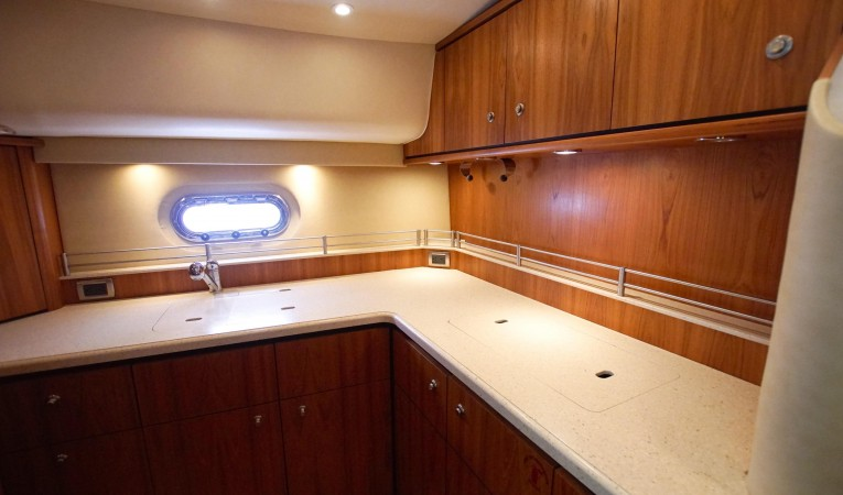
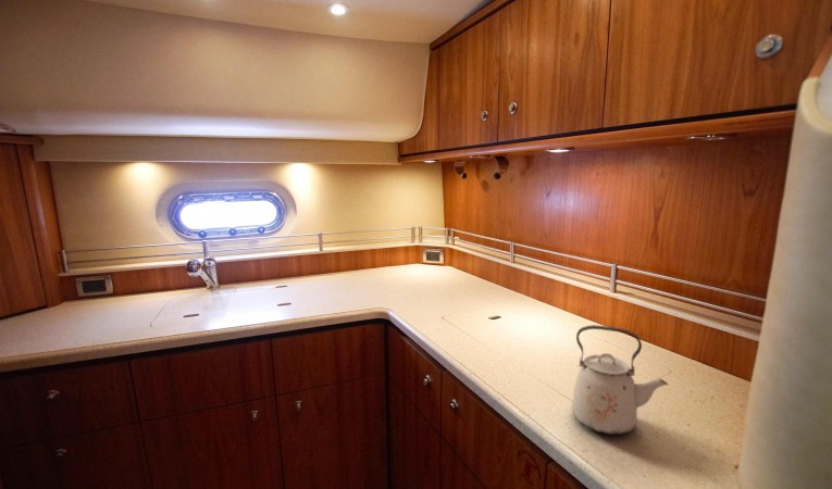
+ kettle (618, 377)
